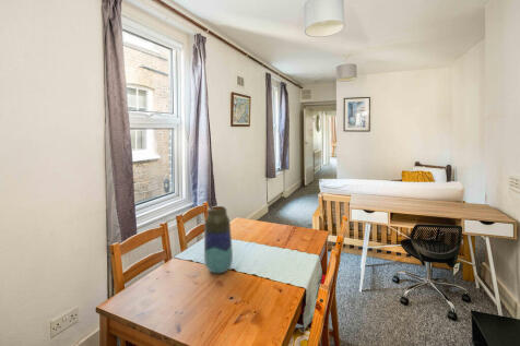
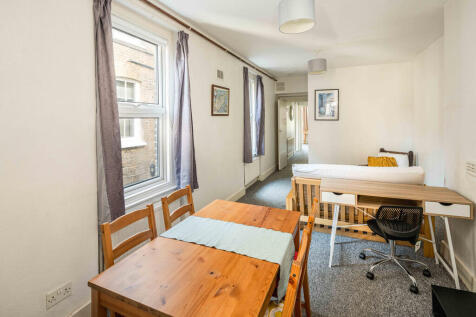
- vase (217, 239)
